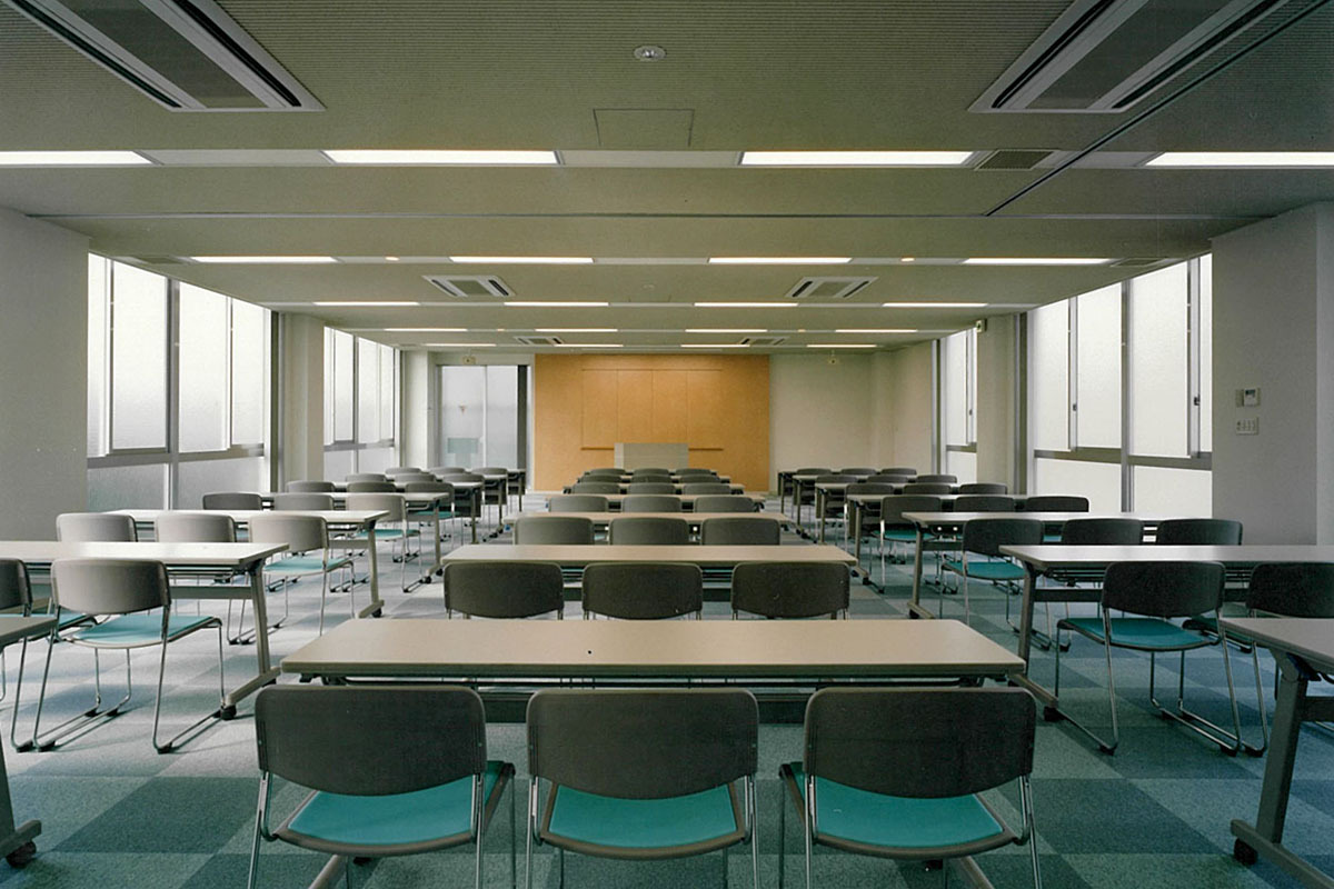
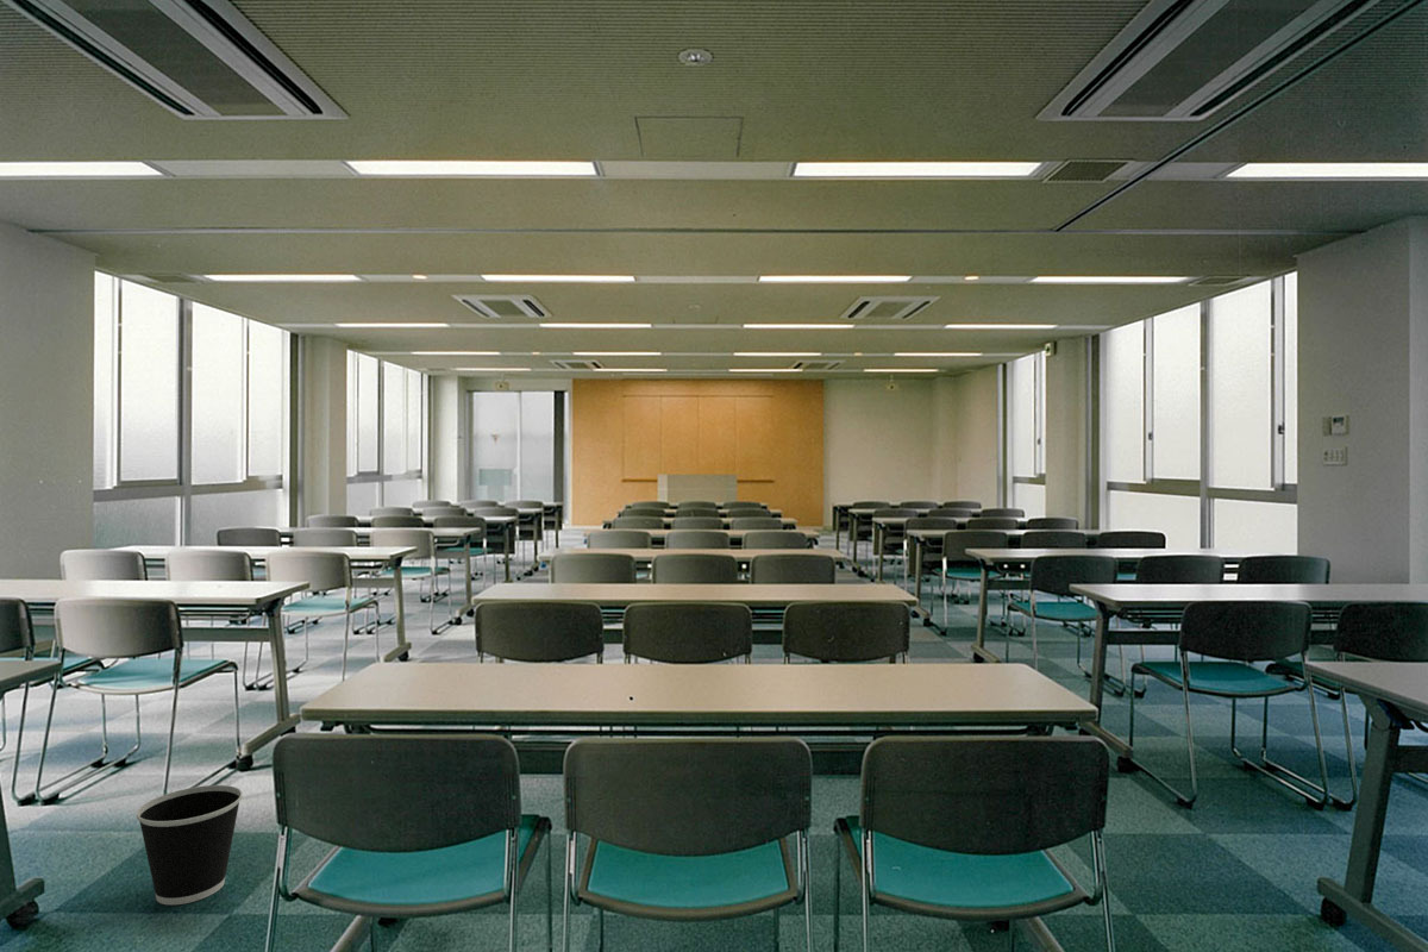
+ wastebasket (190, 845)
